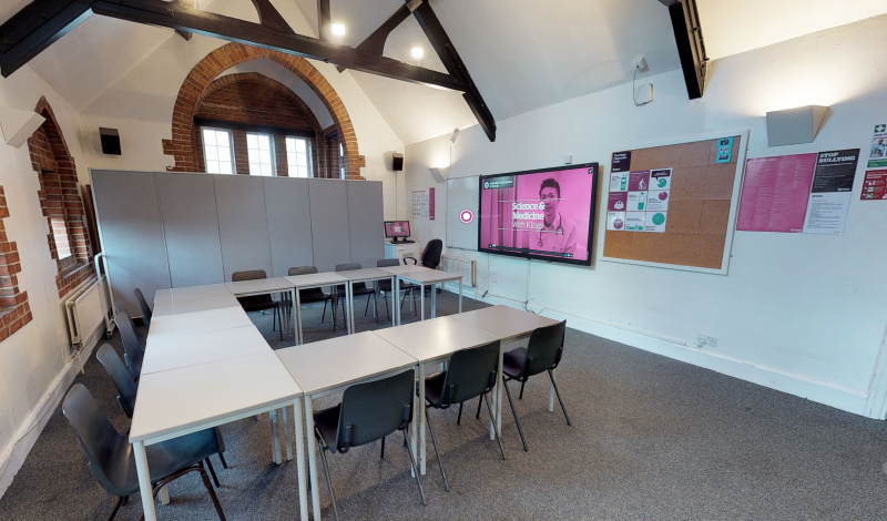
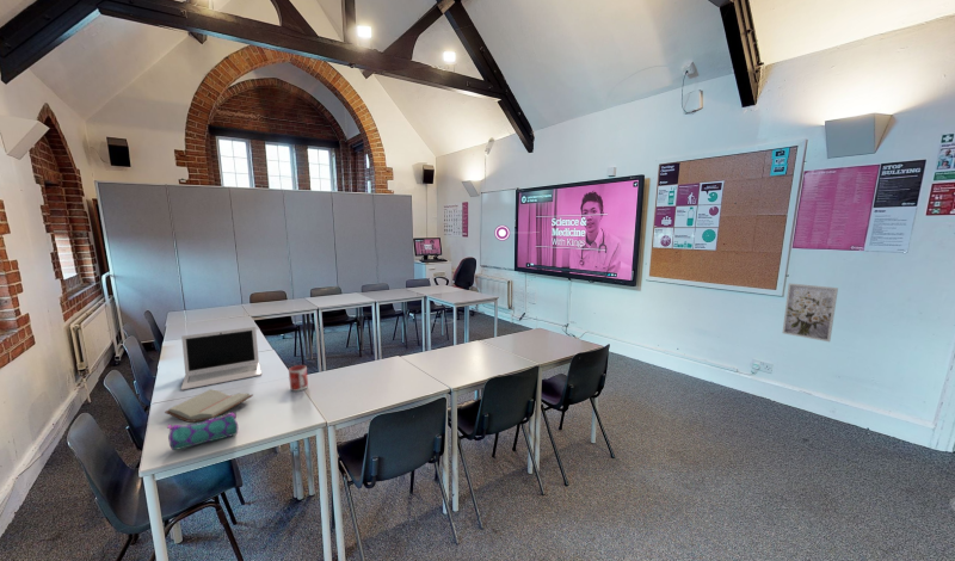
+ pencil case (204, 430)
+ wall art (808, 312)
+ paperback book (211, 405)
+ laptop (221, 356)
+ mug (298, 378)
